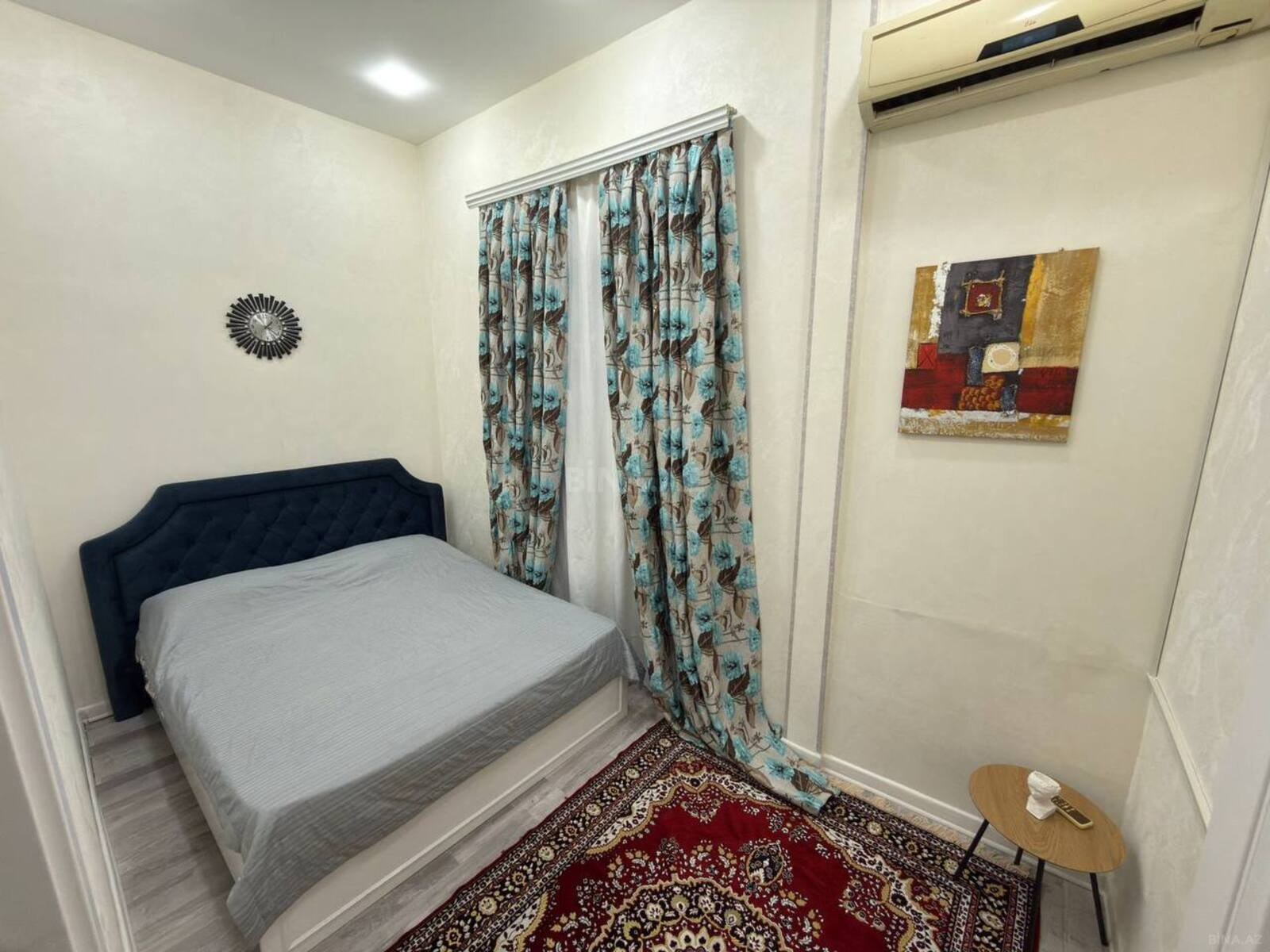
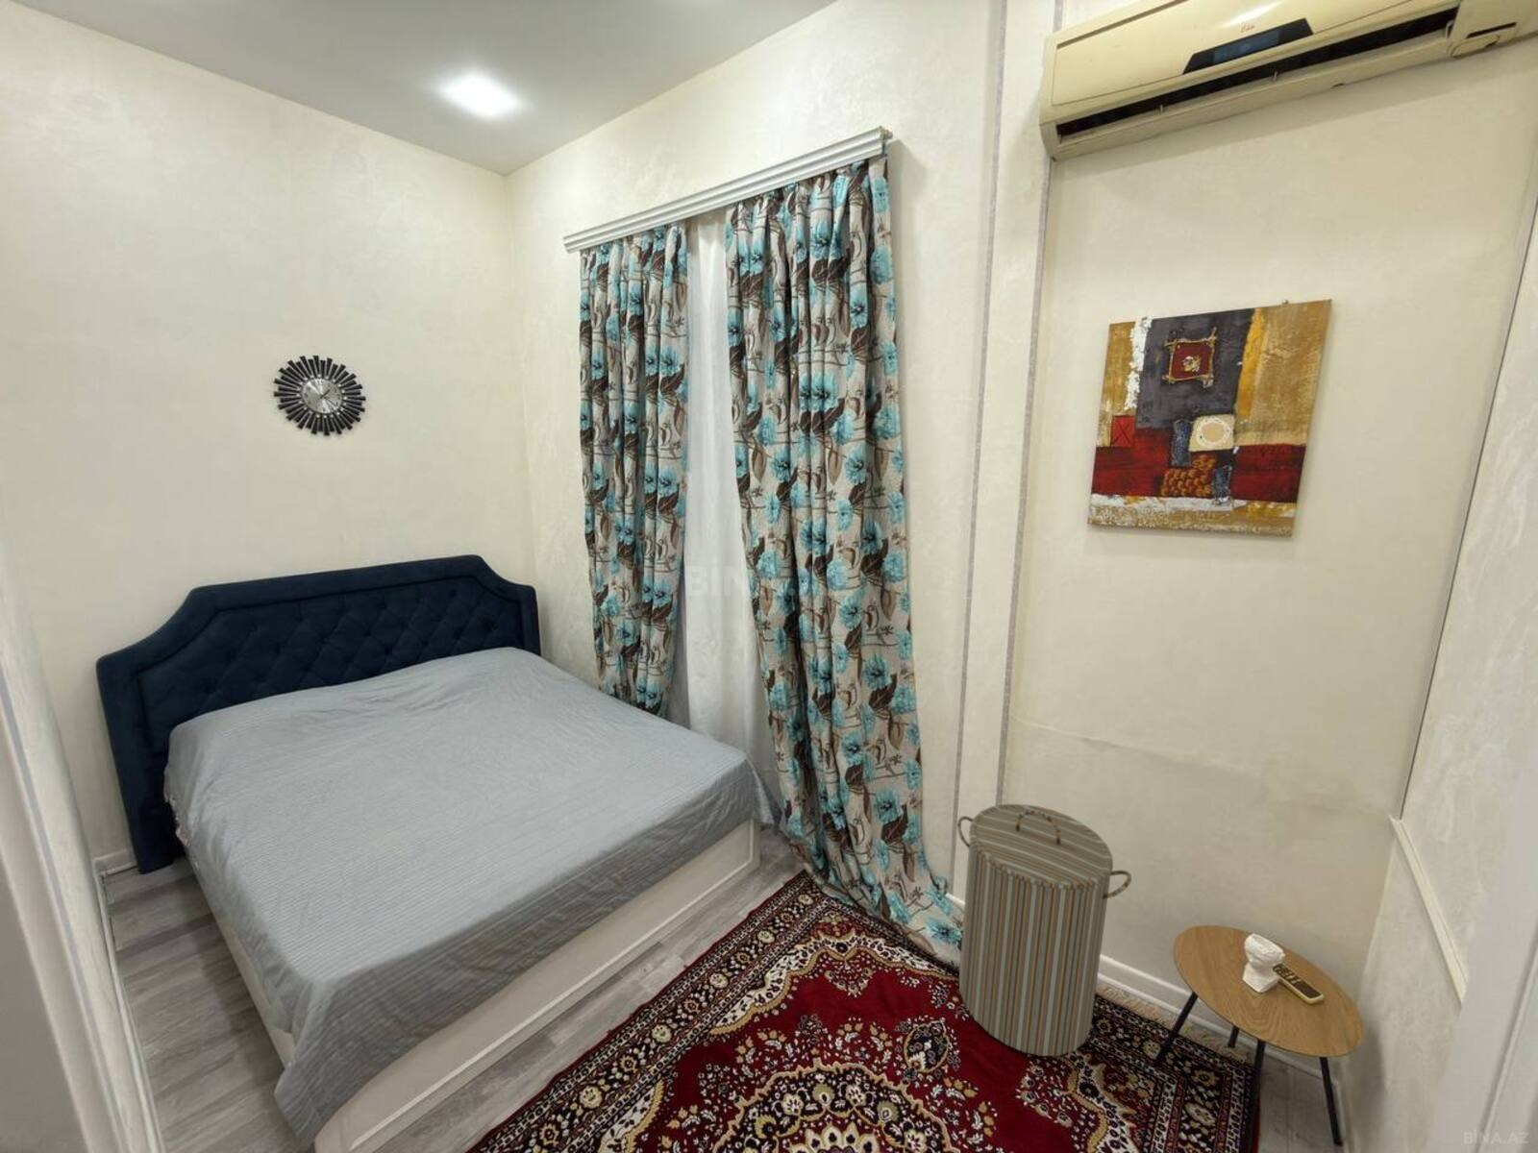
+ laundry hamper (1032, 908)
